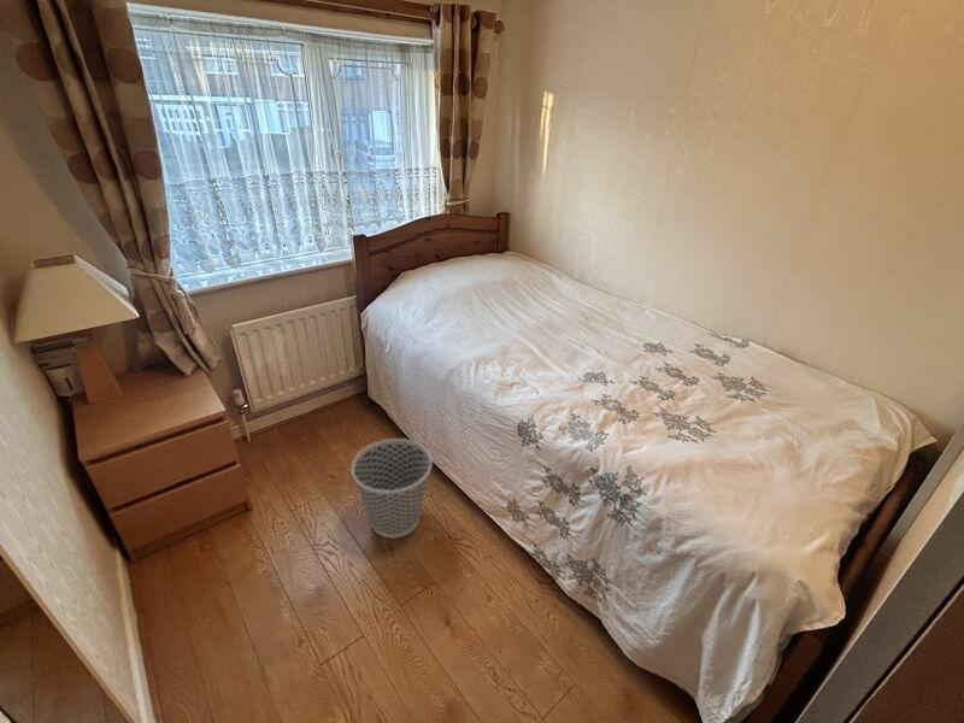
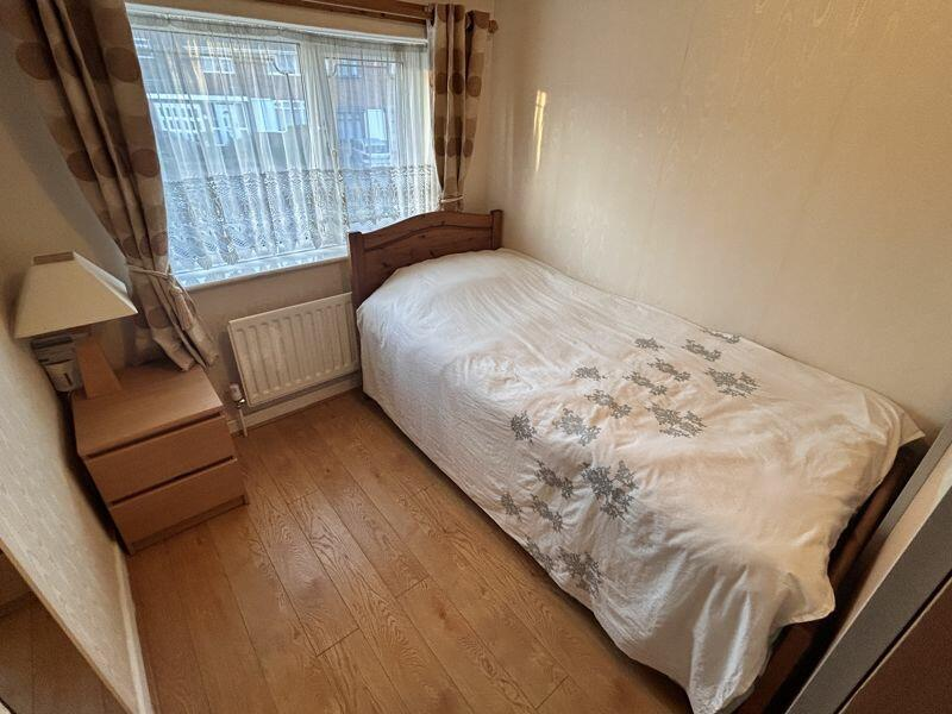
- wastebasket (394, 492)
